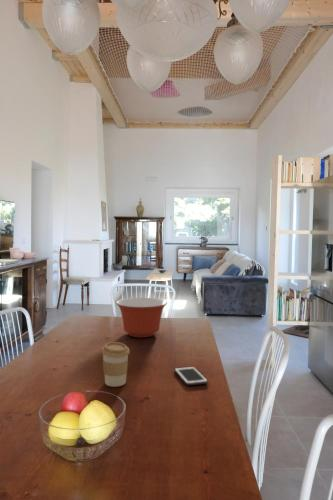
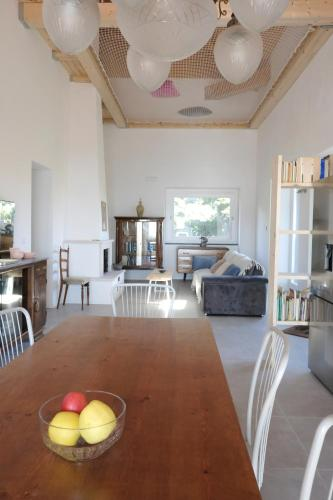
- coffee cup (115, 363)
- cell phone (190, 375)
- mixing bowl (141, 318)
